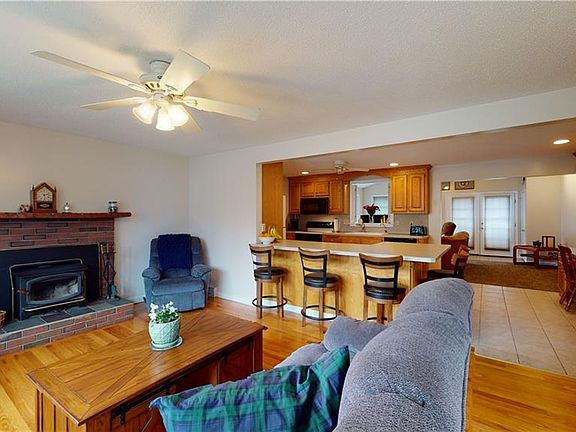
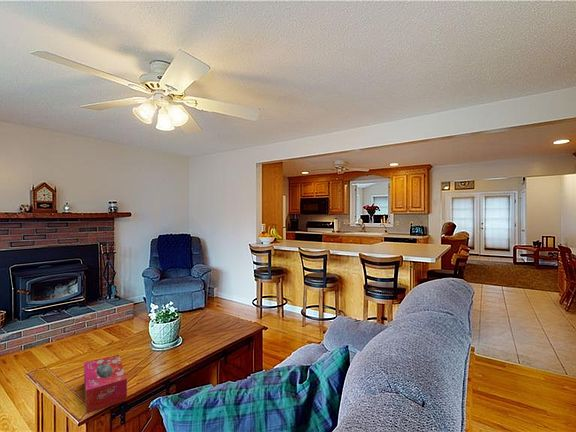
+ tissue box (104, 380)
